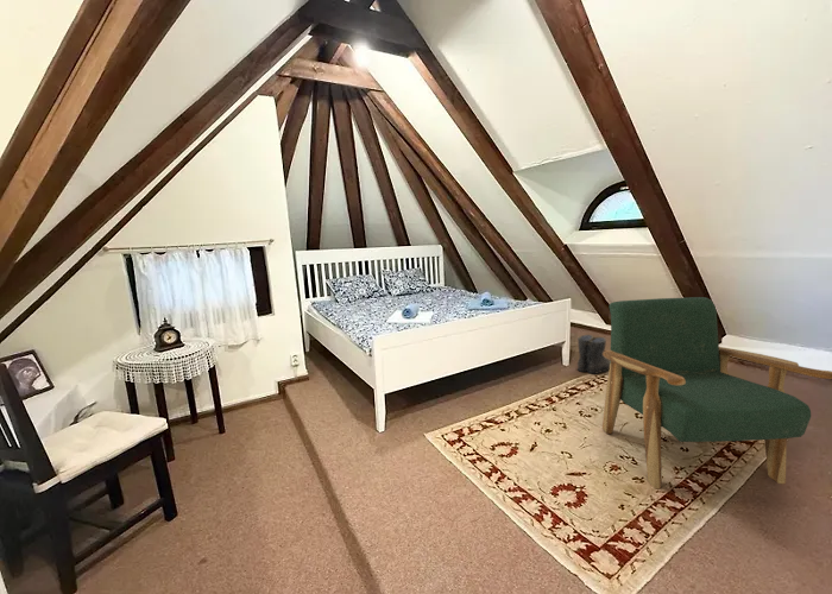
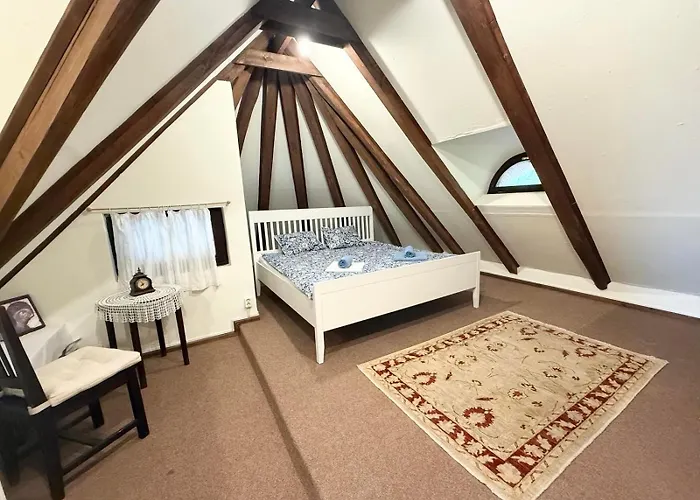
- armchair (692, 385)
- boots (595, 352)
